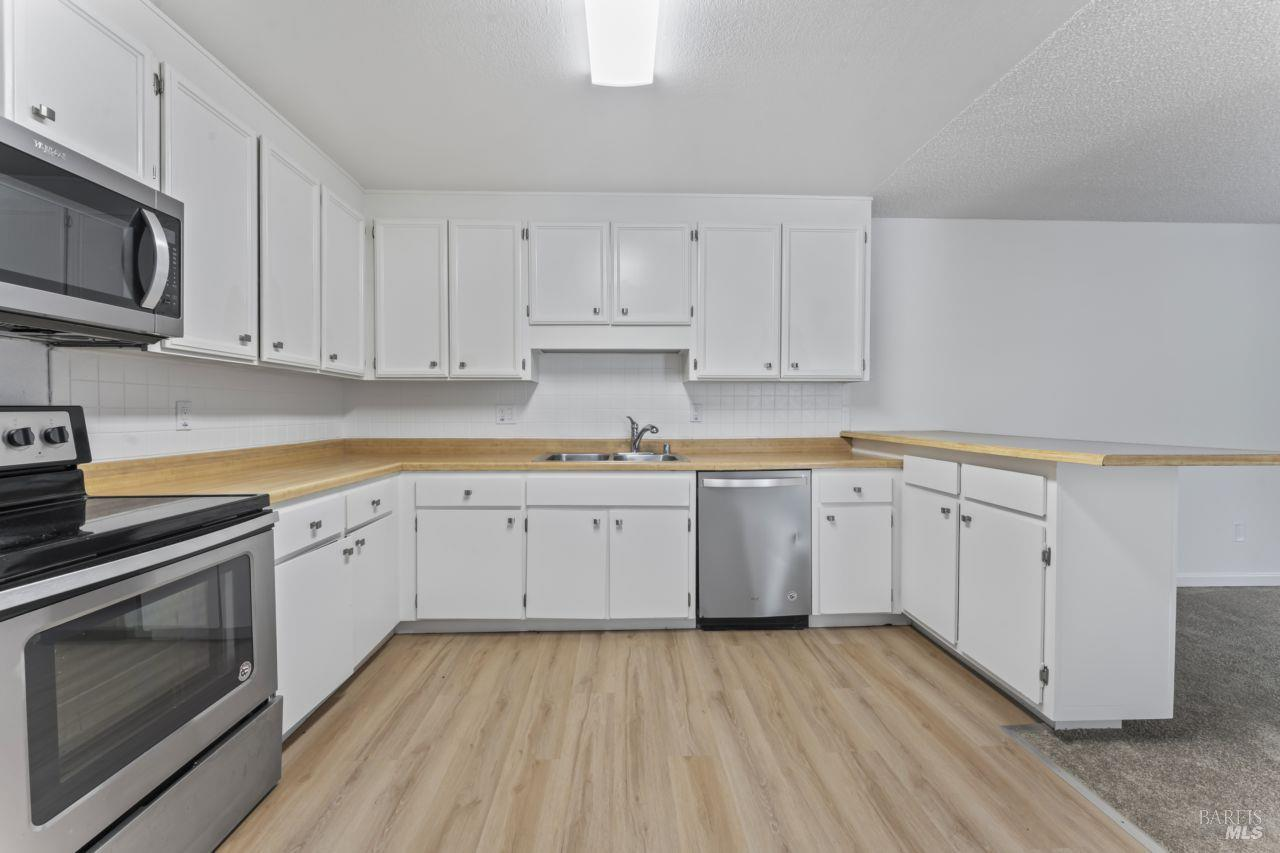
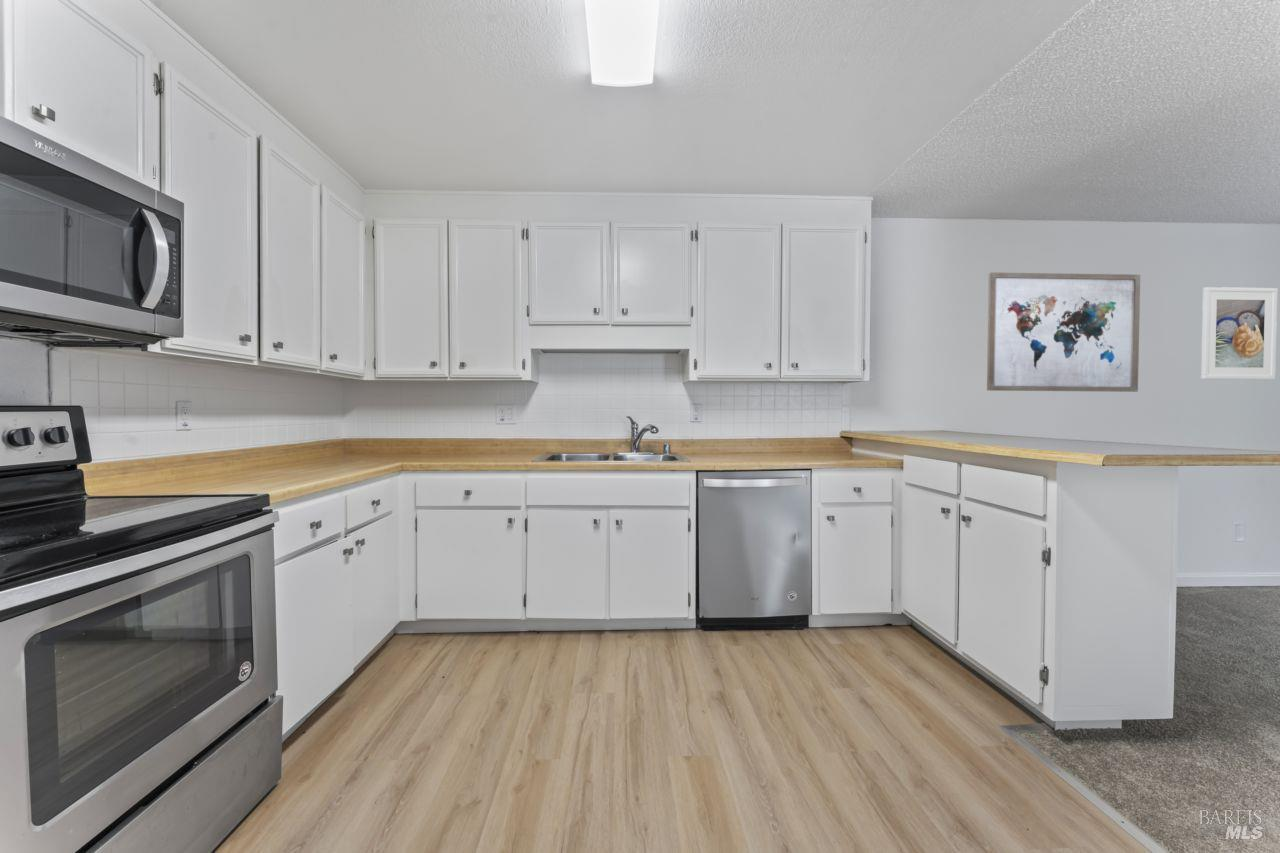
+ wall art (1063, 332)
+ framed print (1239, 333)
